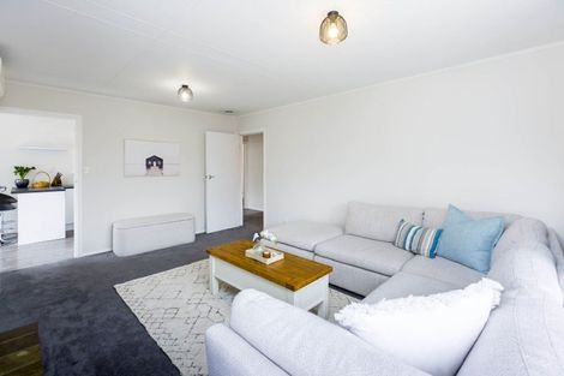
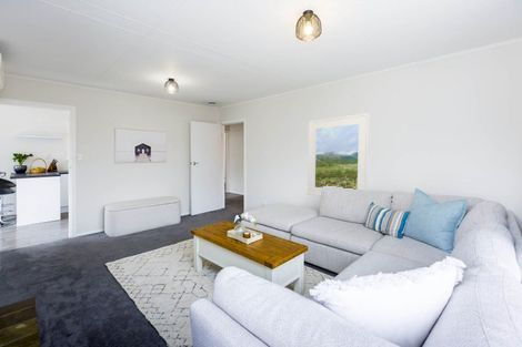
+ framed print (335, 157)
